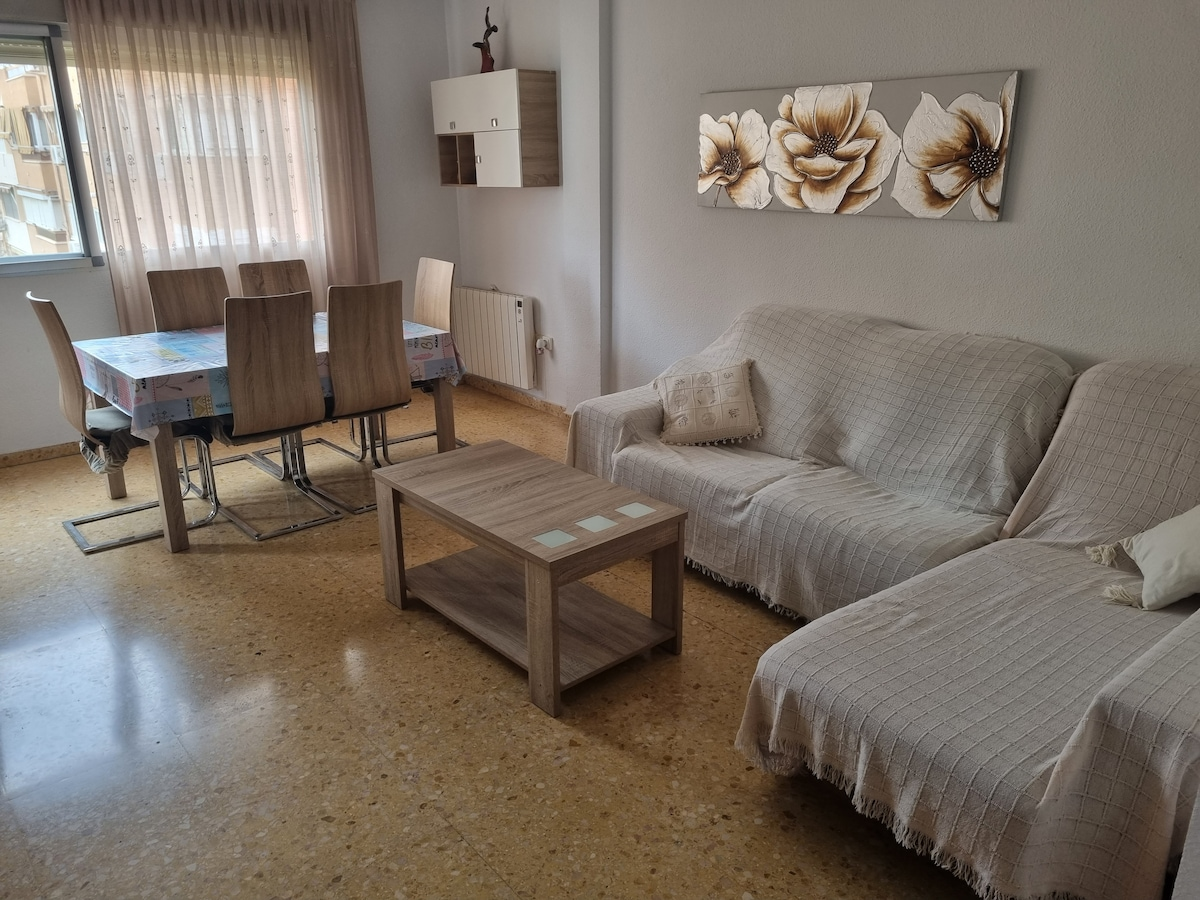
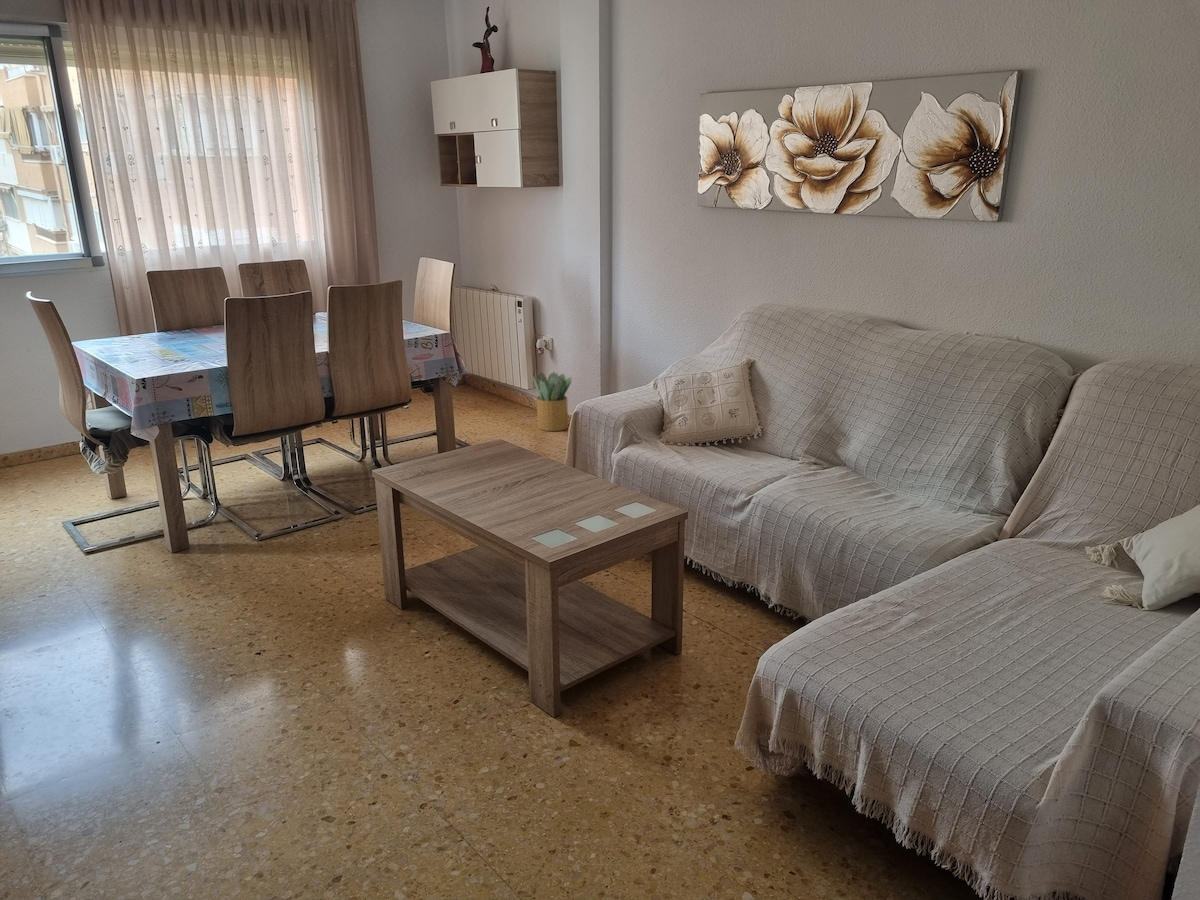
+ potted plant (551, 400)
